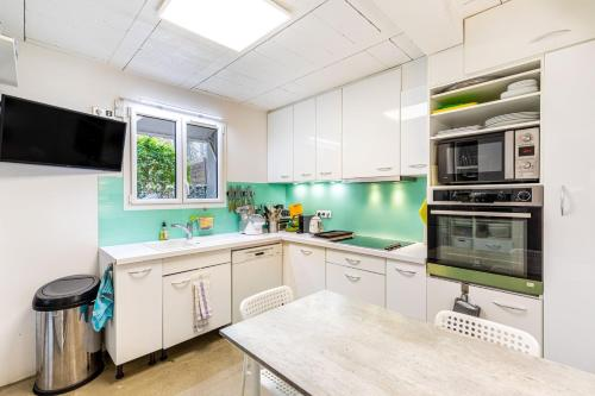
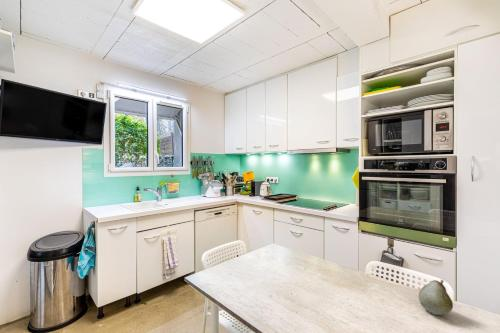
+ fruit (434, 295)
